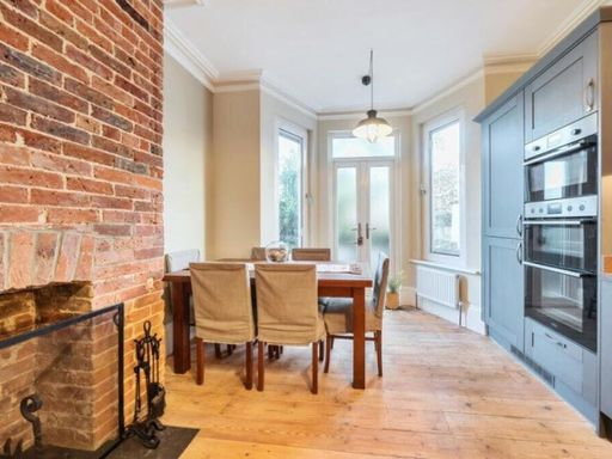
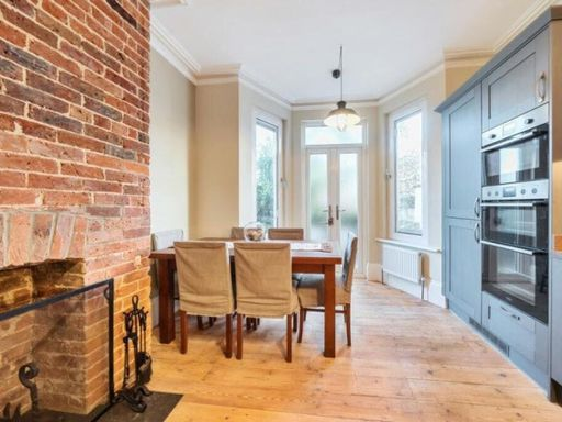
- house plant (392, 288)
